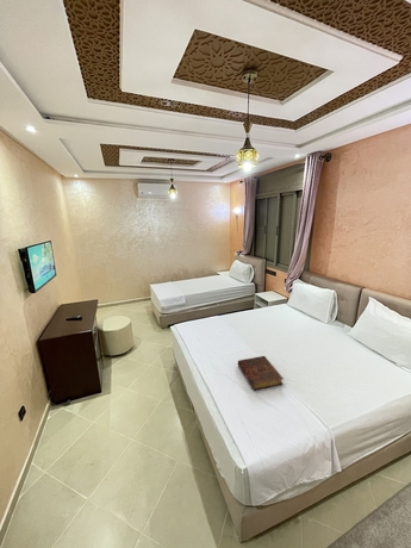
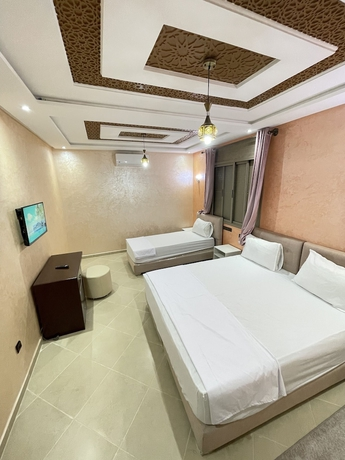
- book (259, 372)
